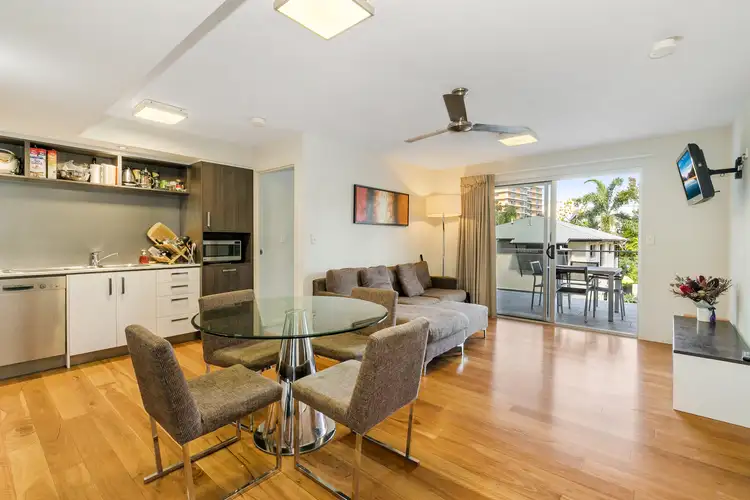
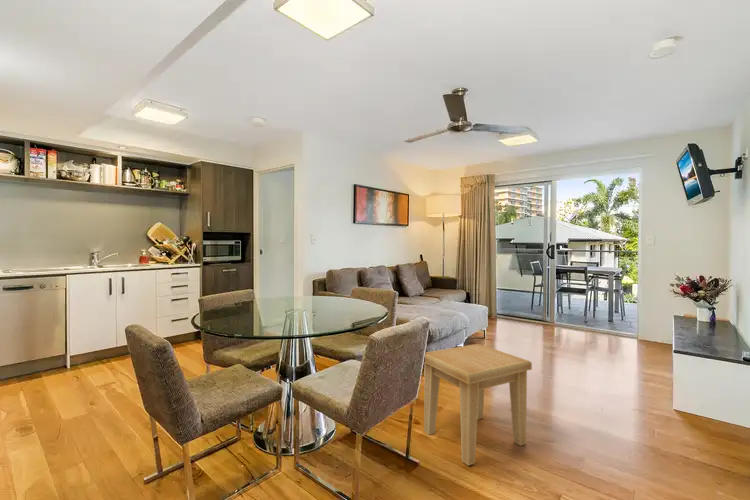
+ side table (473, 396)
